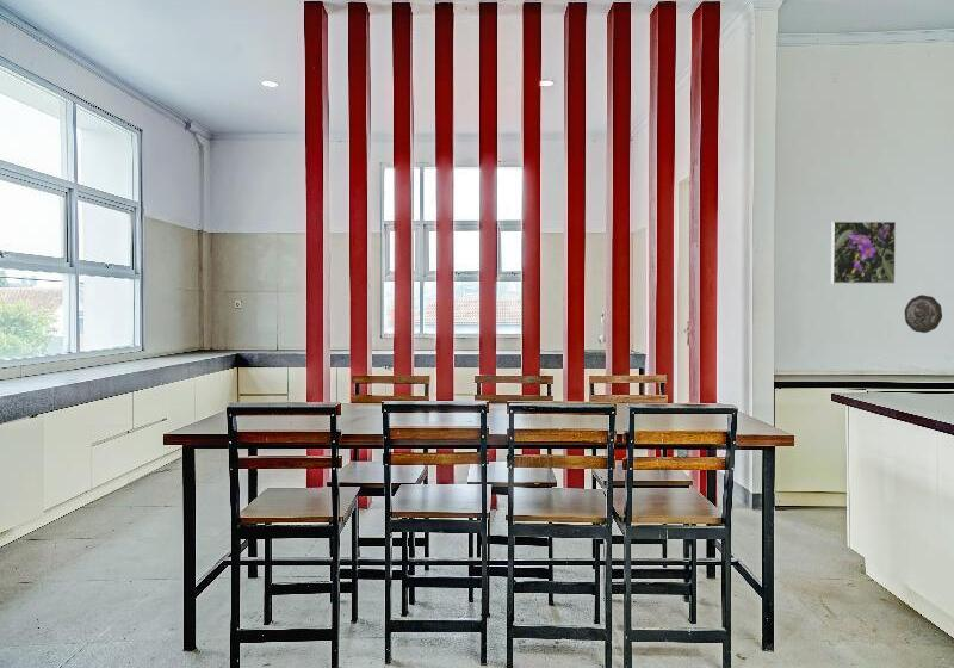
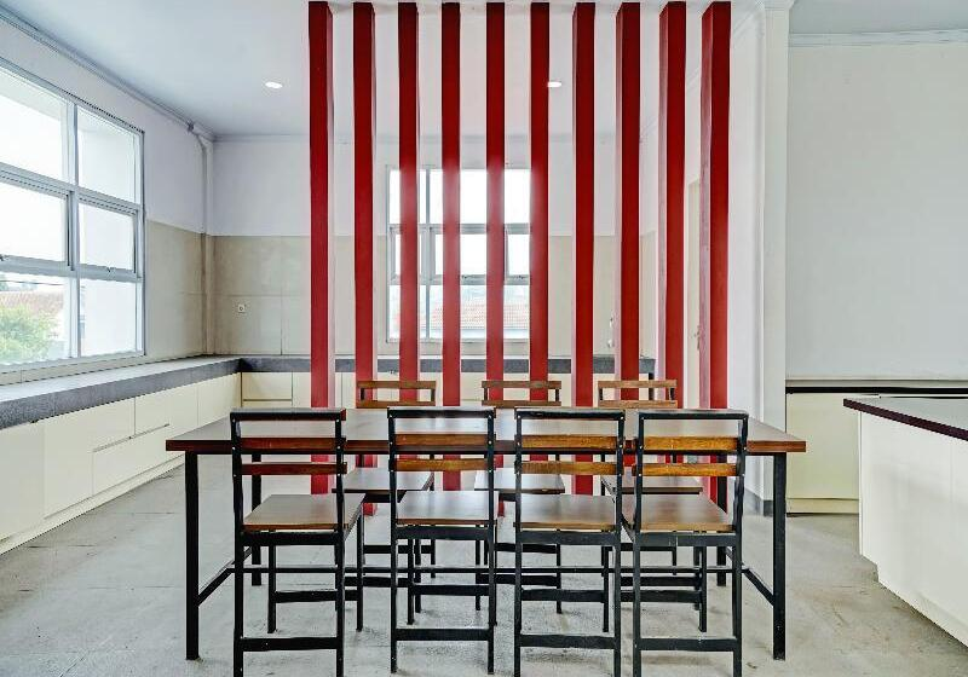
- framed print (862, 252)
- decorative plate (922, 314)
